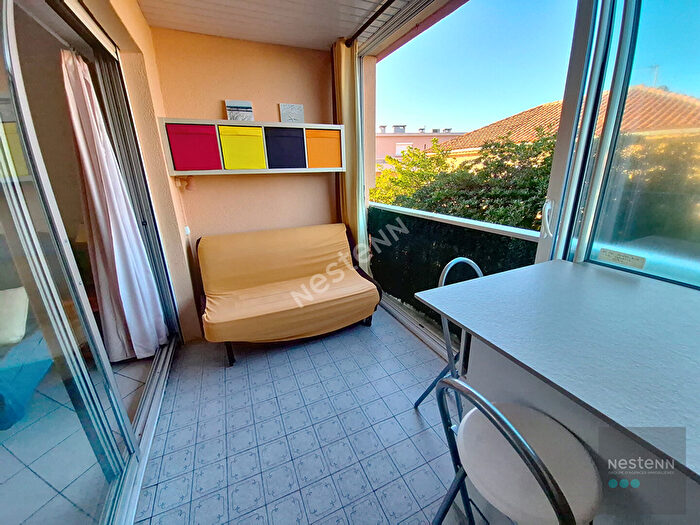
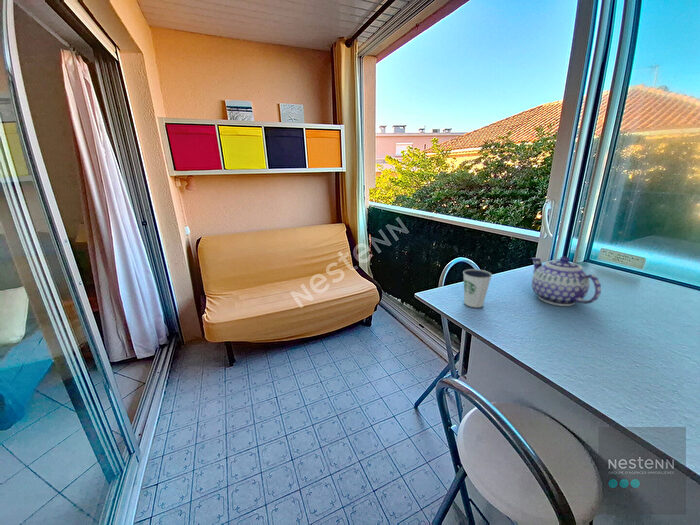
+ teapot (560, 278)
+ dixie cup (475, 288)
